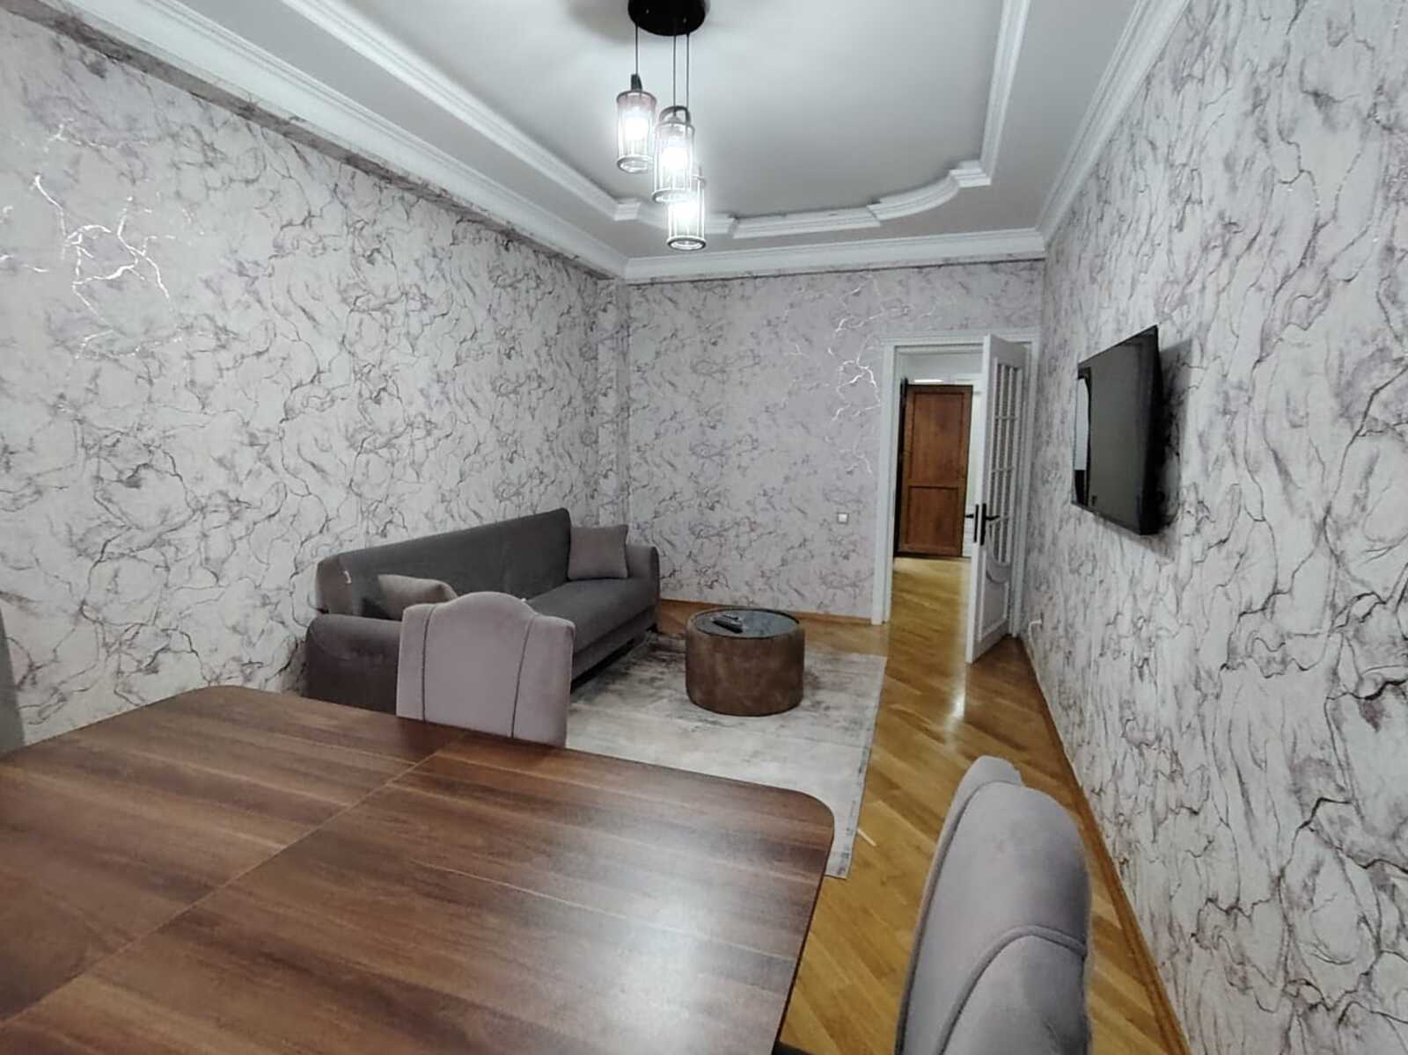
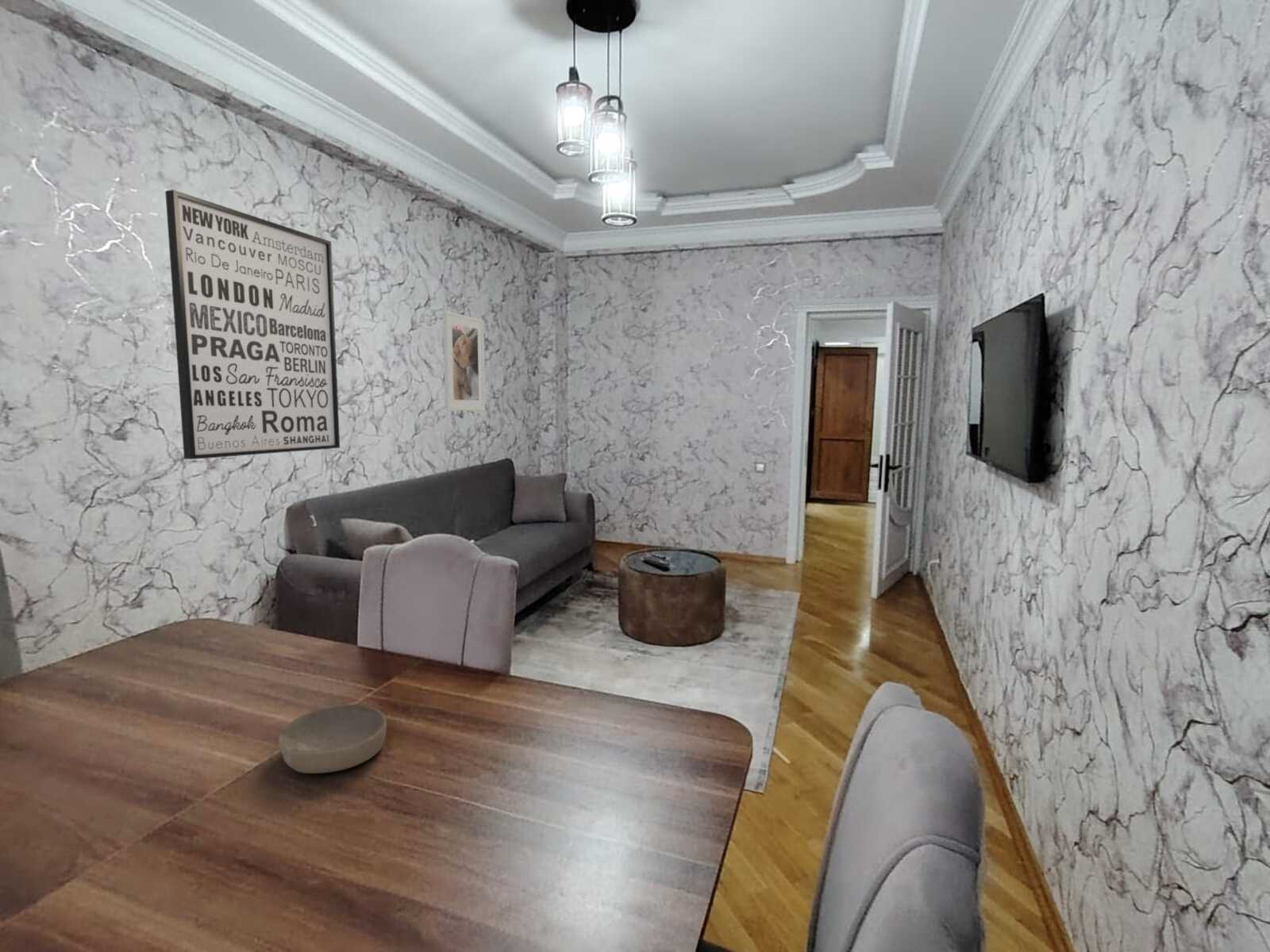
+ wall art (265, 338)
+ bowl (334, 739)
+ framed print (465, 363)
